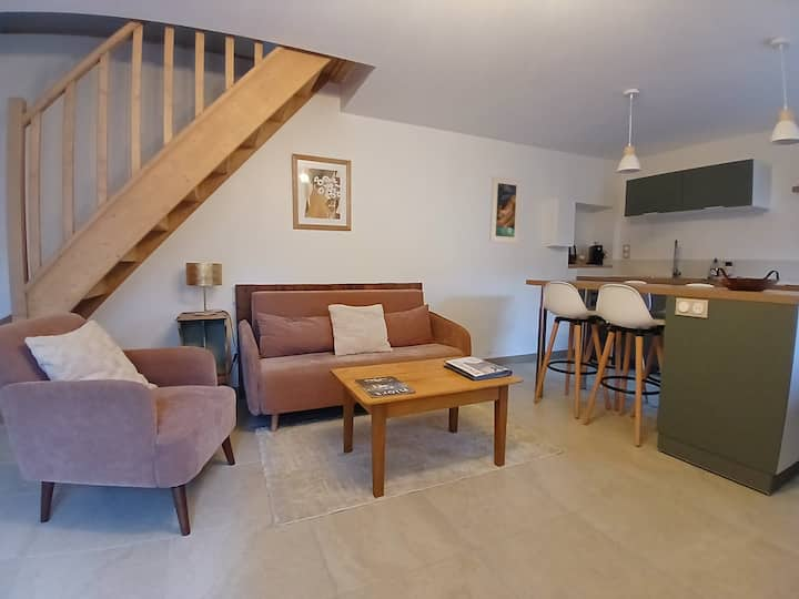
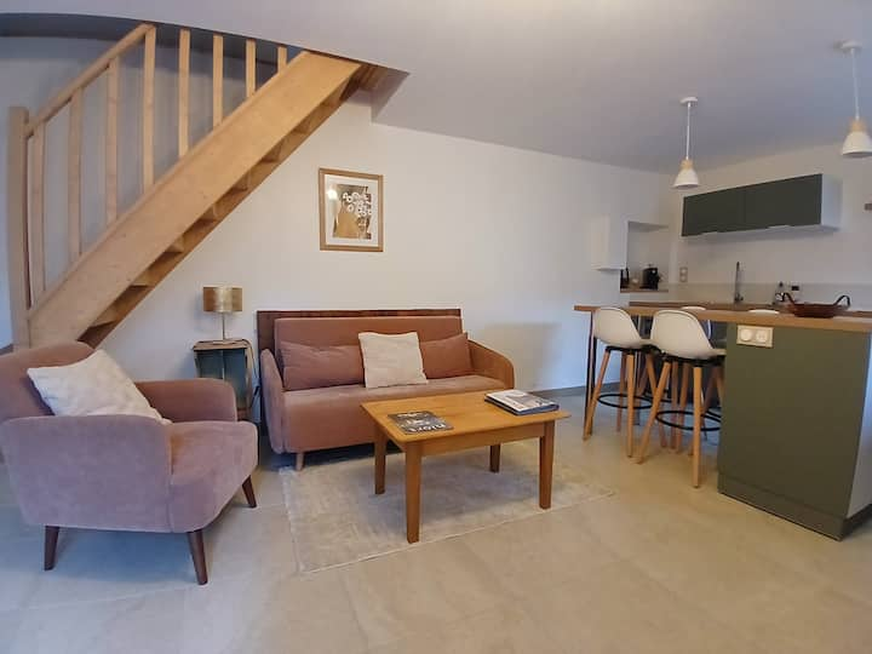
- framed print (505, 210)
